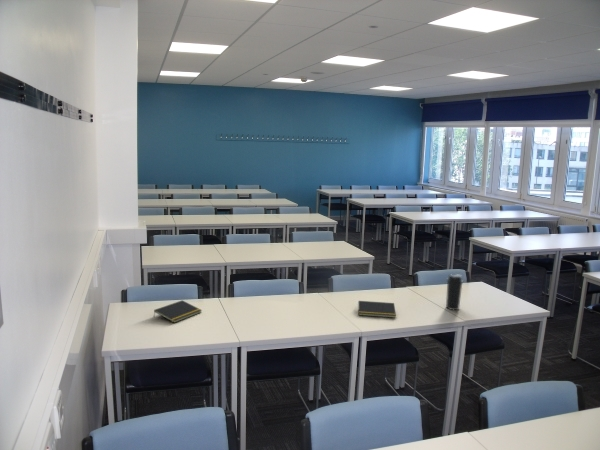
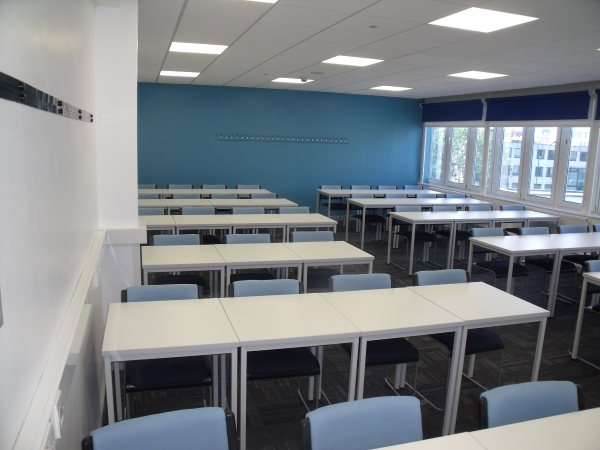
- notepad (178, 311)
- water bottle (453, 291)
- notepad (376, 309)
